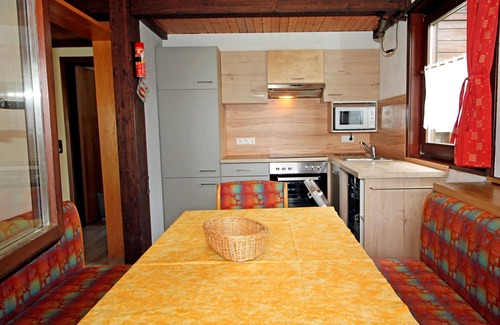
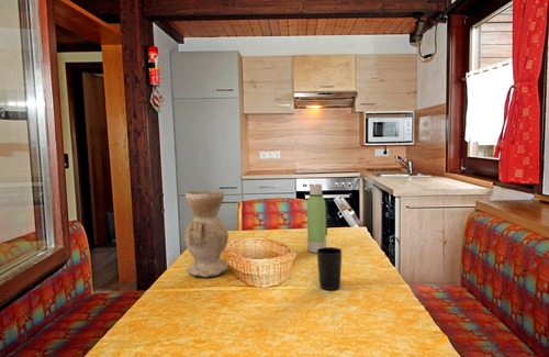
+ vase (203, 233)
+ cup (329, 268)
+ water bottle (316, 217)
